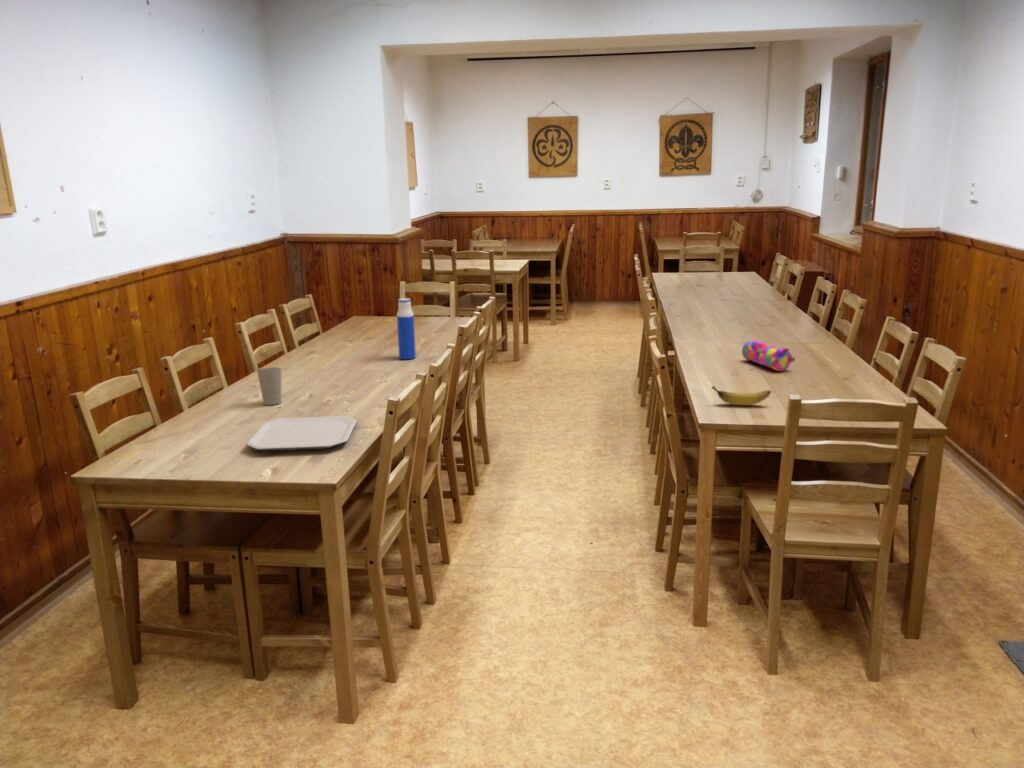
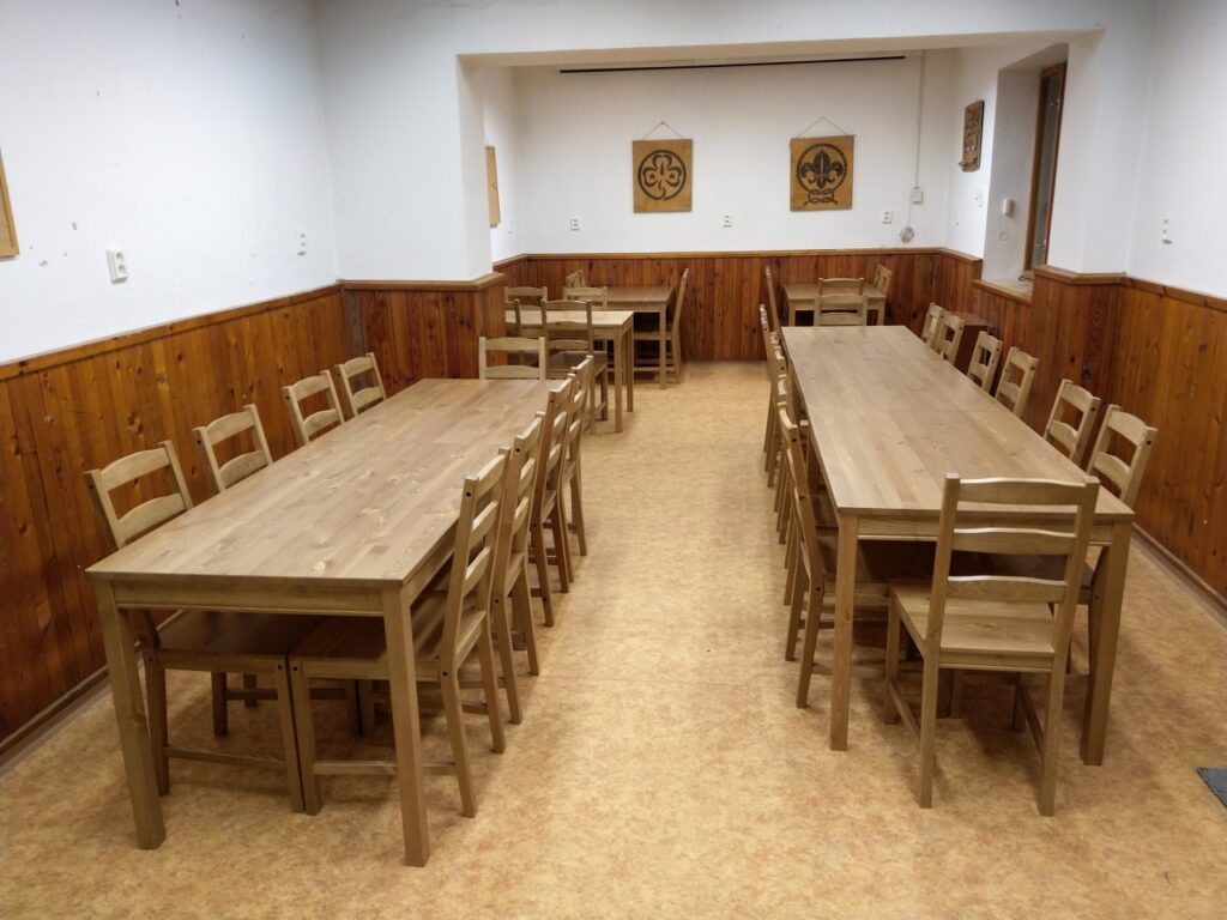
- water bottle (405, 328)
- cup (270, 384)
- banana (741, 395)
- pencil case (767, 354)
- plate (304, 434)
